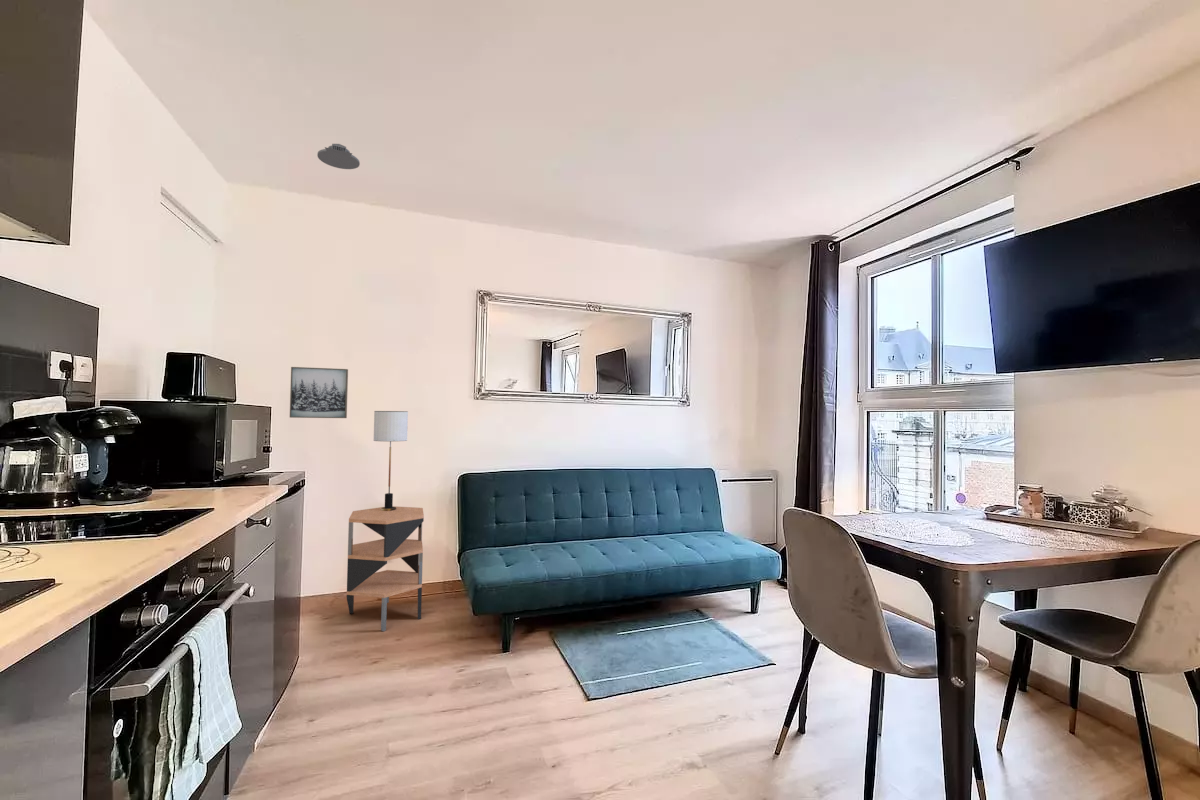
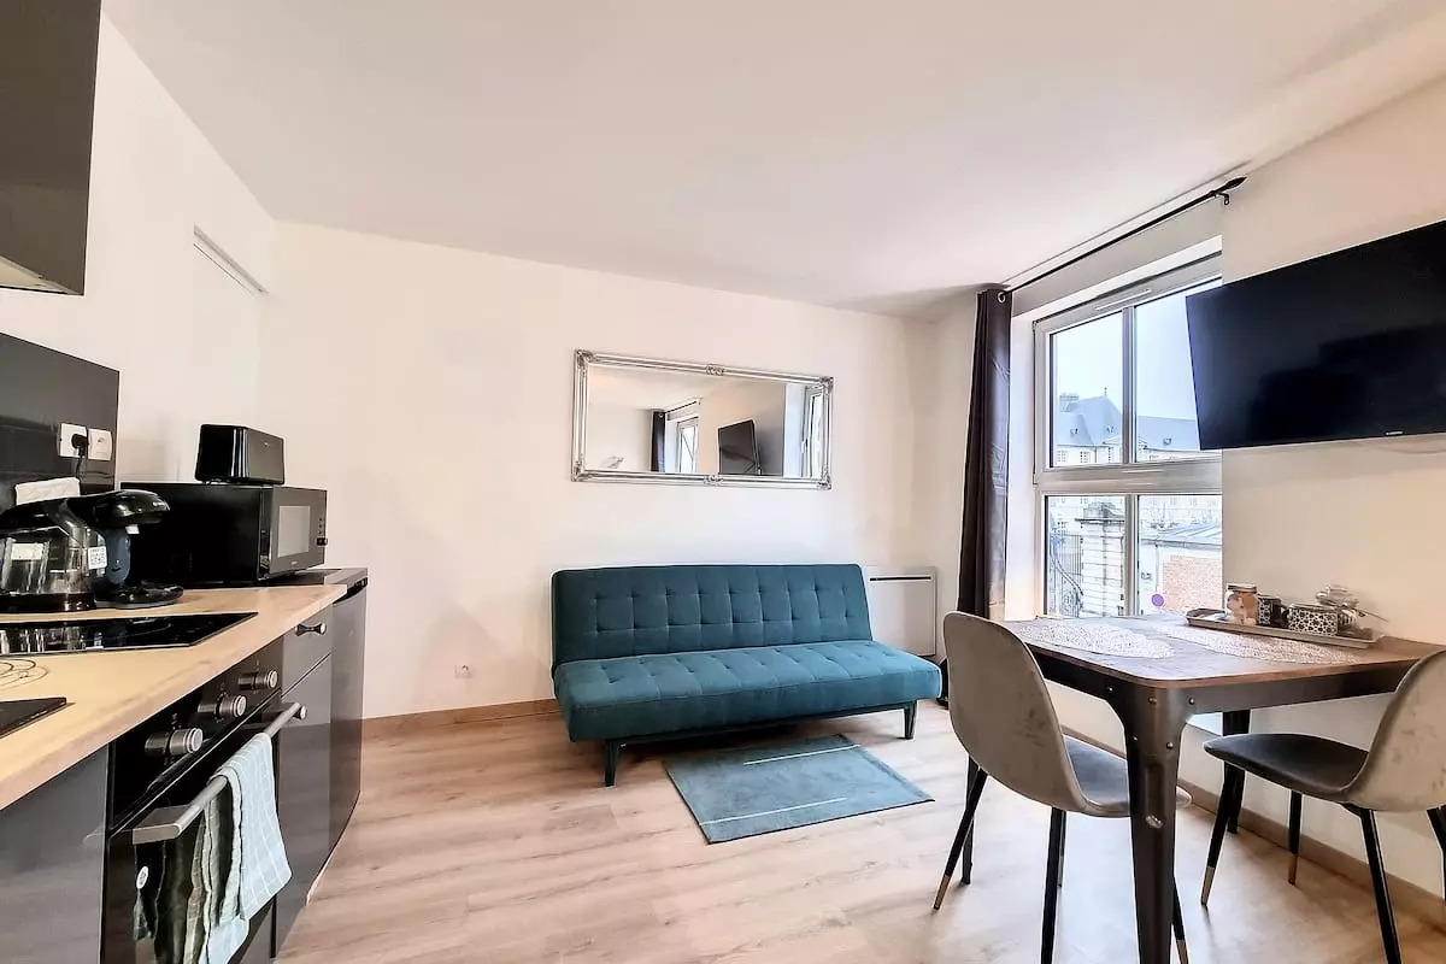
- table lamp (390, 459)
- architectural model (339, 151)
- side table (386, 563)
- wall art (319, 393)
